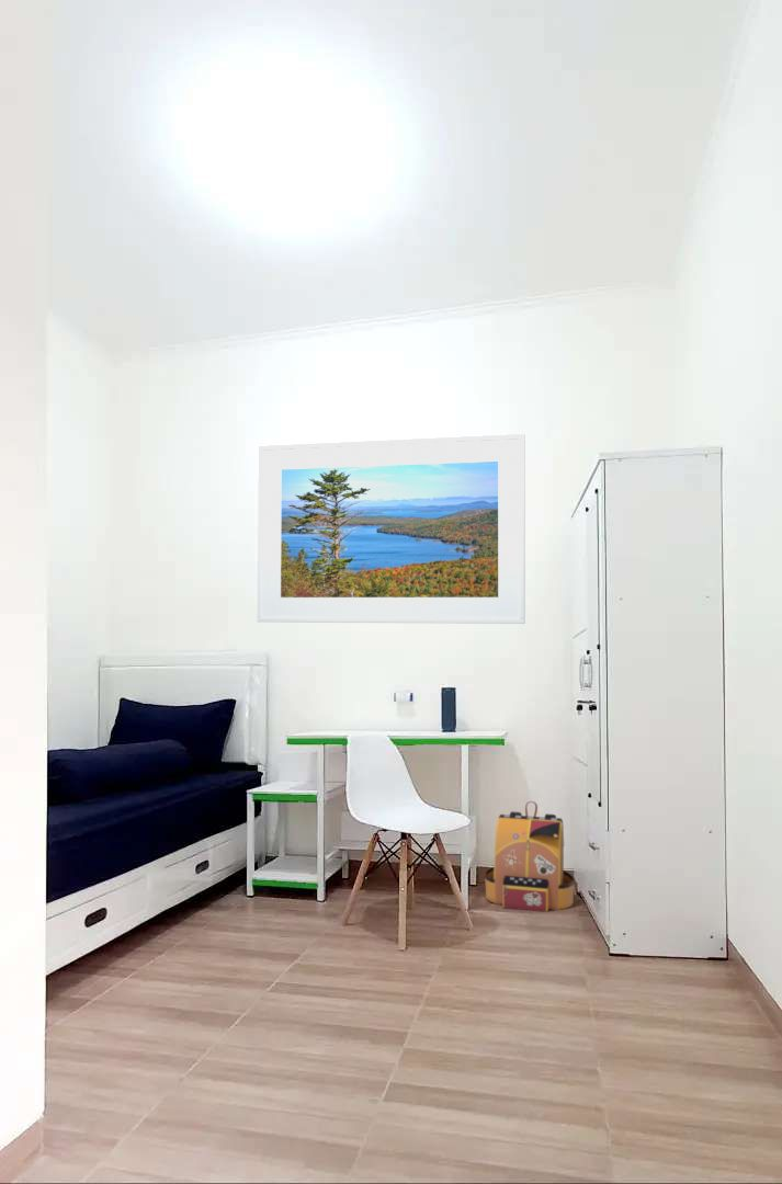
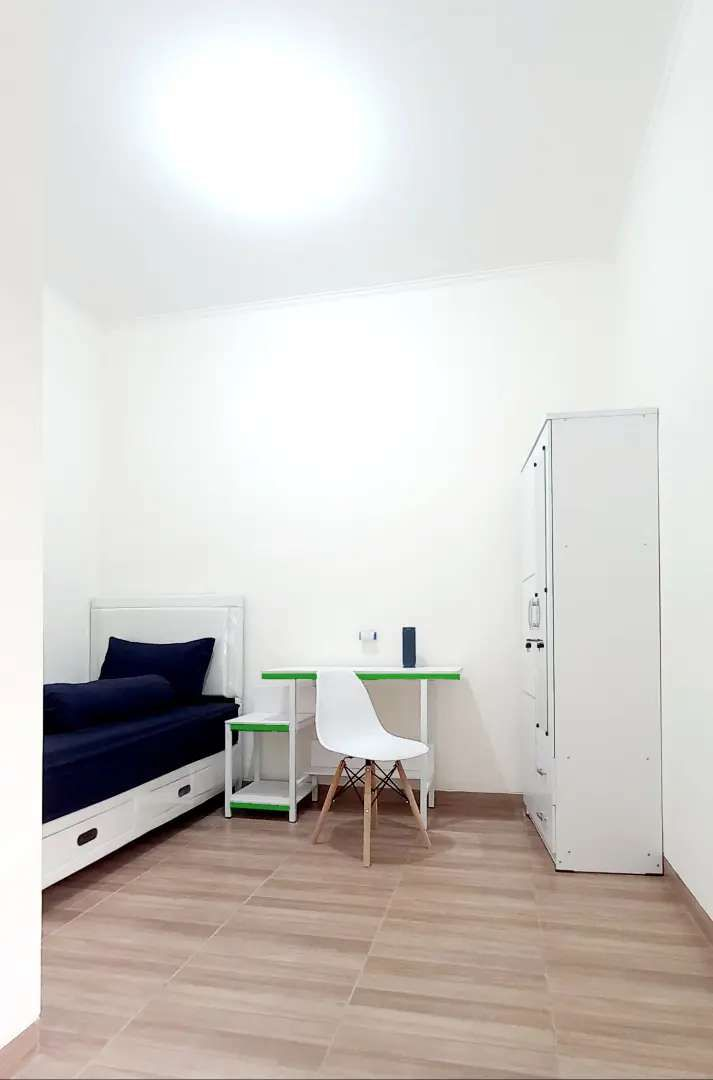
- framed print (386, 531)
- backpack (530, 851)
